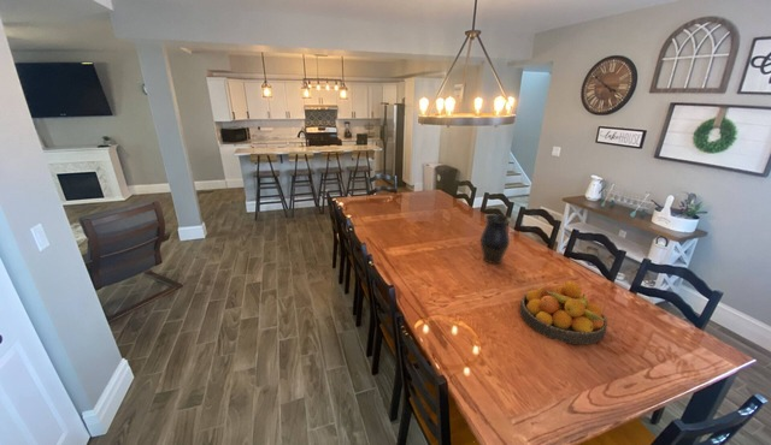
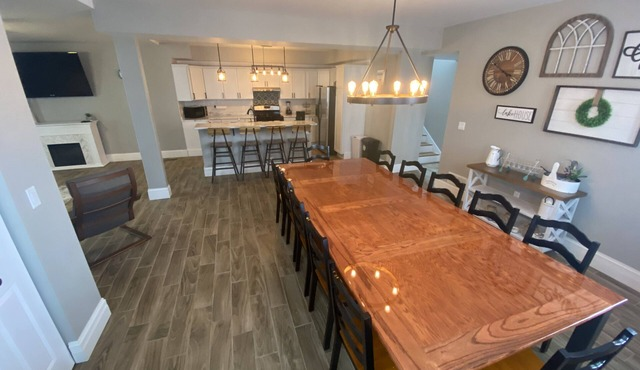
- vase (494, 239)
- fruit bowl (563, 304)
